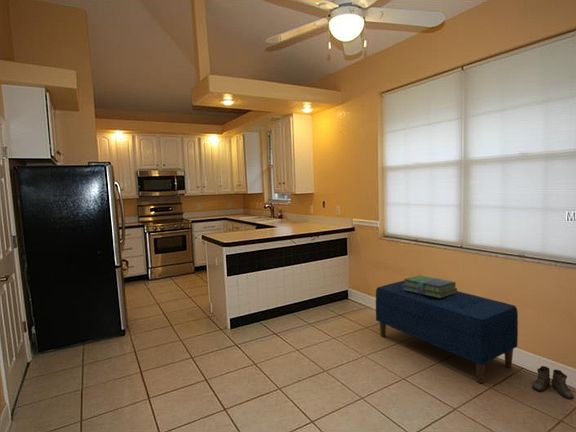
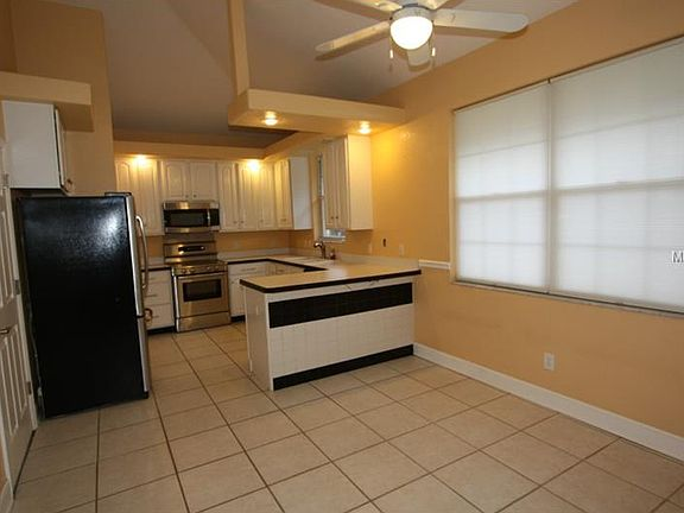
- boots (549, 380)
- stack of books (429, 286)
- bench (439, 322)
